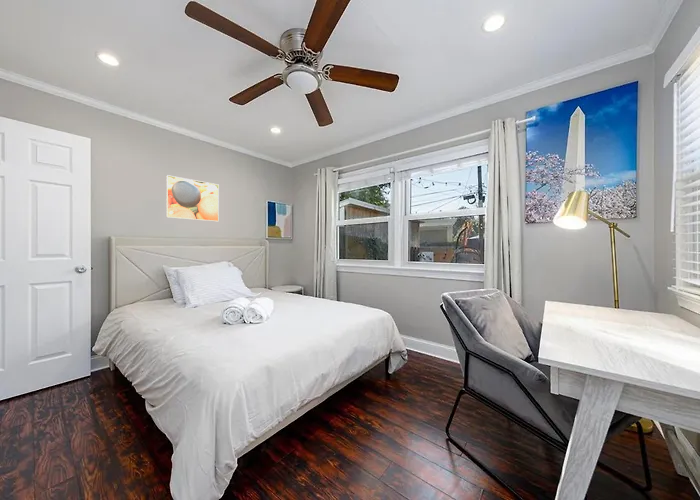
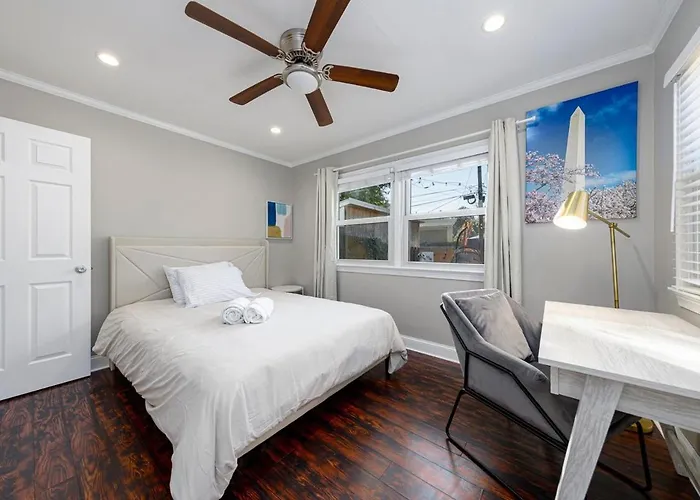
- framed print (194, 199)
